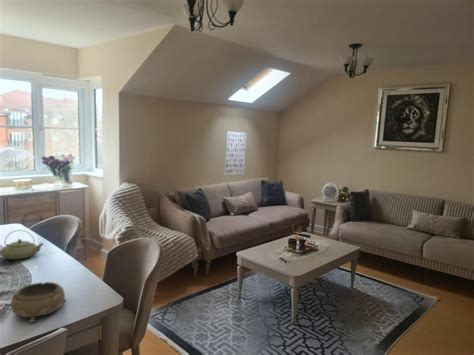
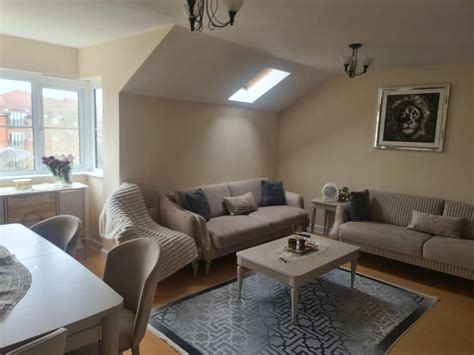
- wall art (235, 153)
- teapot (22, 243)
- decorative bowl (38, 300)
